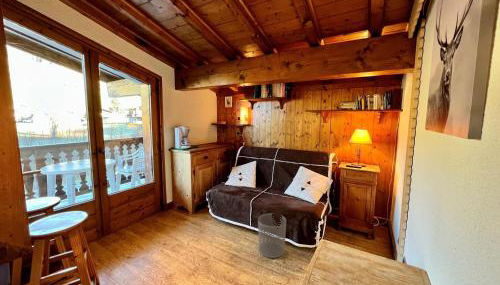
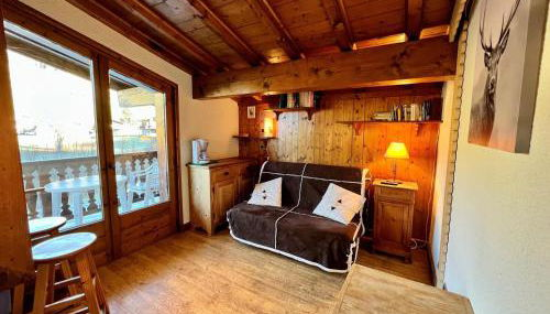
- waste bin (271, 234)
